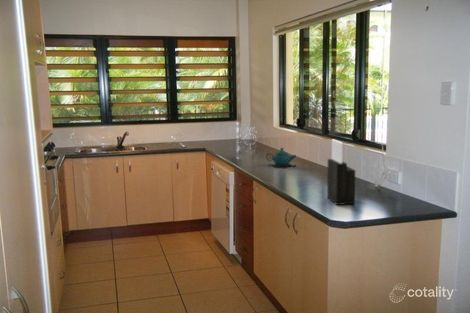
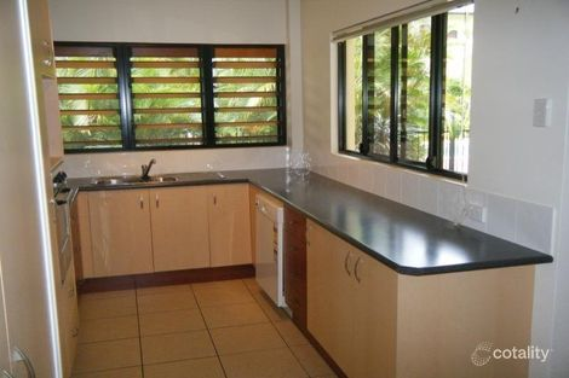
- teapot (281, 156)
- knife block (342, 170)
